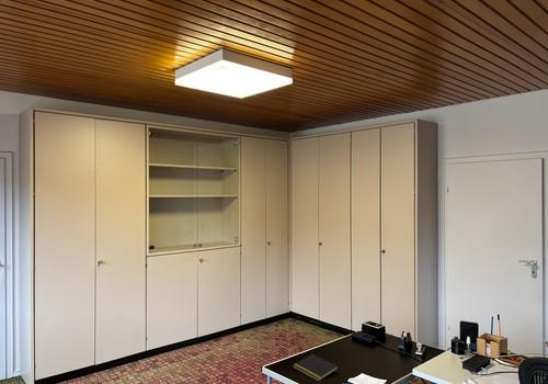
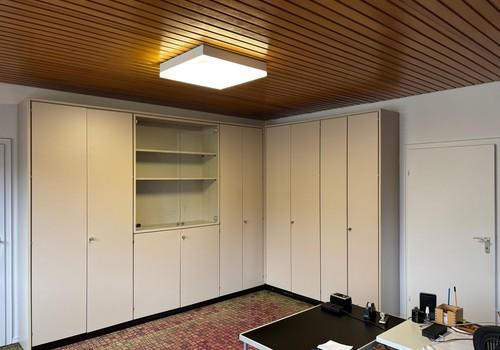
- notepad (315, 366)
